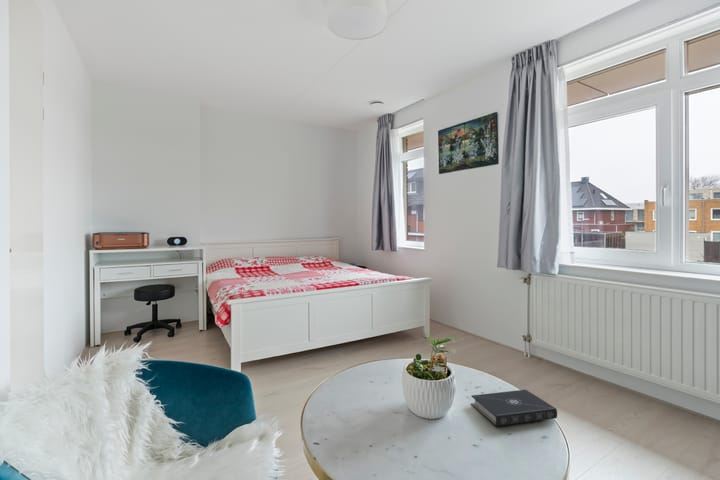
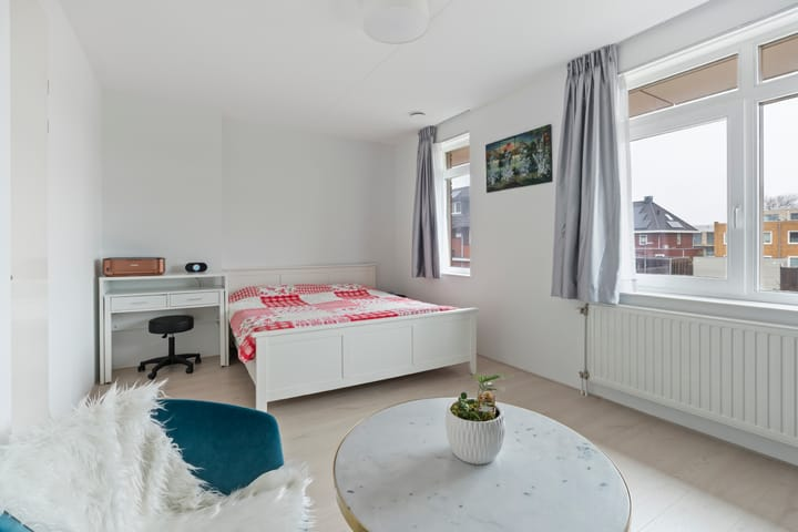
- book (512, 406)
